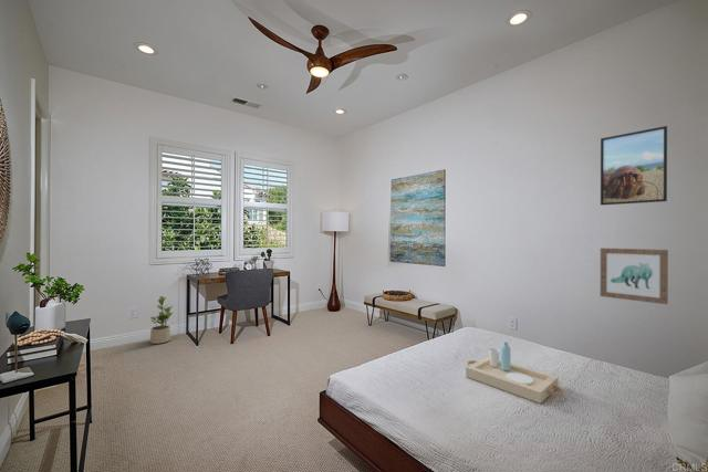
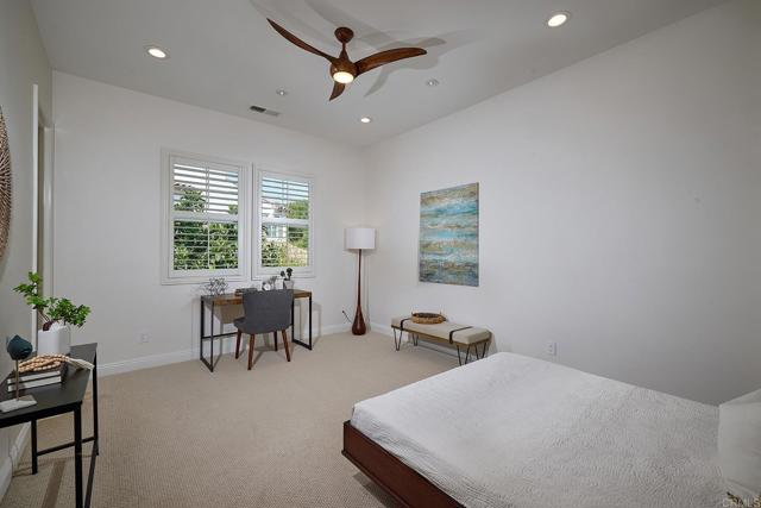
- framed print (632, 168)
- wall art (632, 274)
- serving tray (510, 364)
- potted plant (162, 317)
